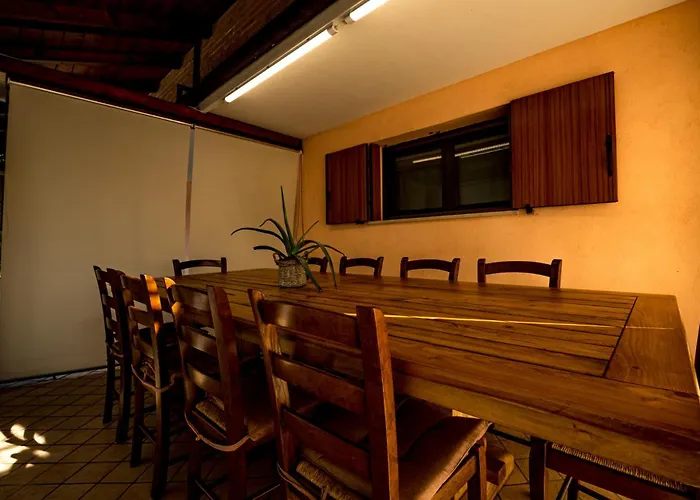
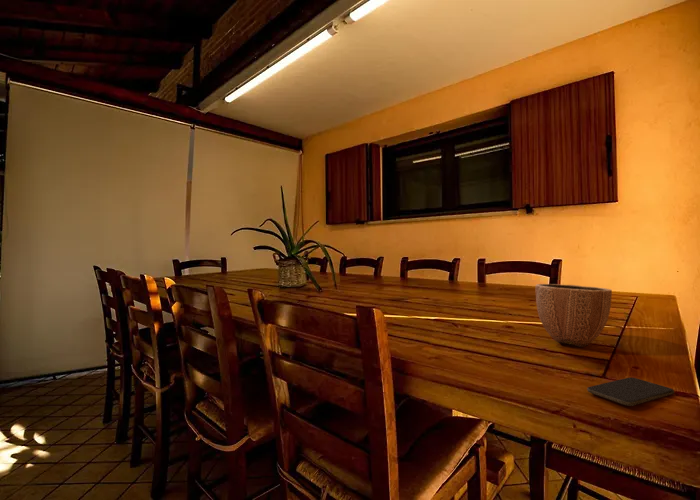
+ smartphone (630, 390)
+ decorative bowl (571, 315)
